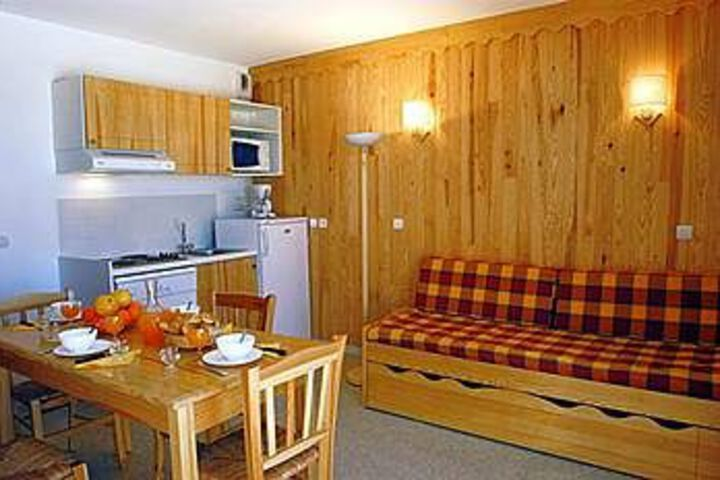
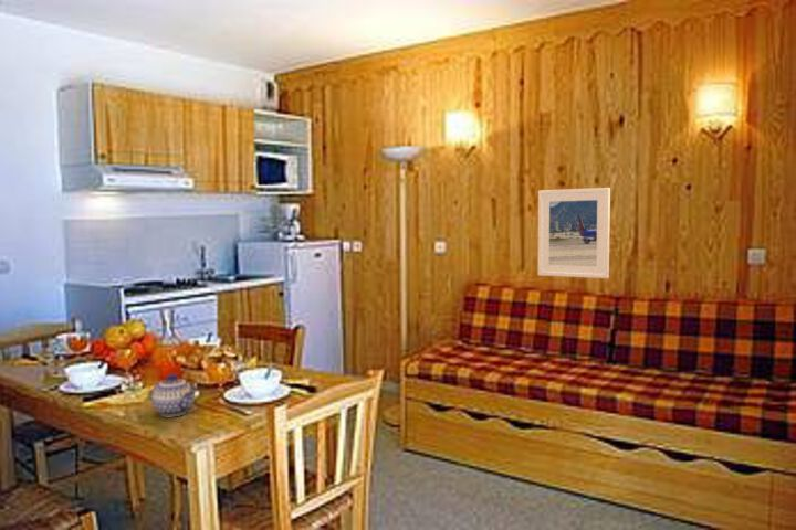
+ teapot (172, 393)
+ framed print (573, 233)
